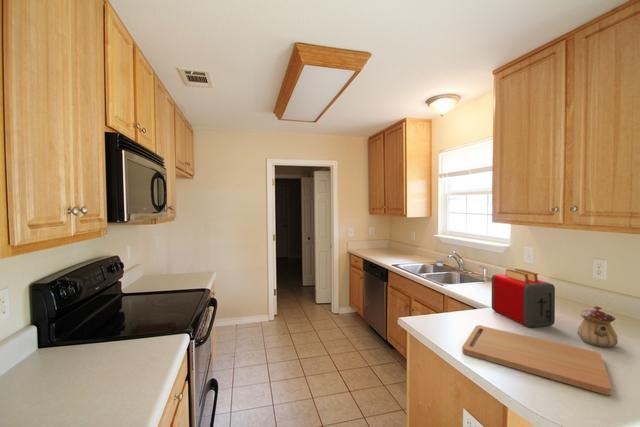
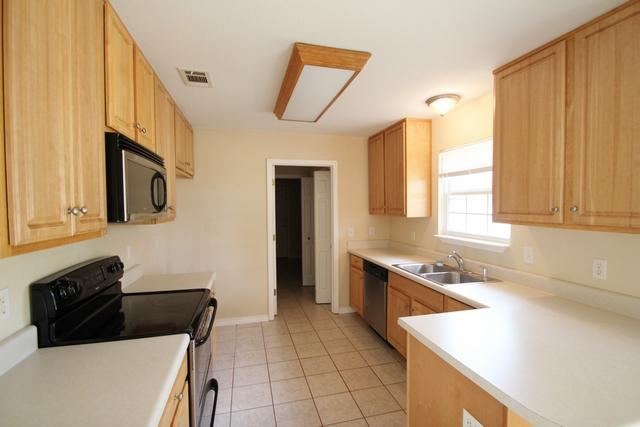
- toaster (521, 294)
- cutting board (529, 352)
- teapot (596, 323)
